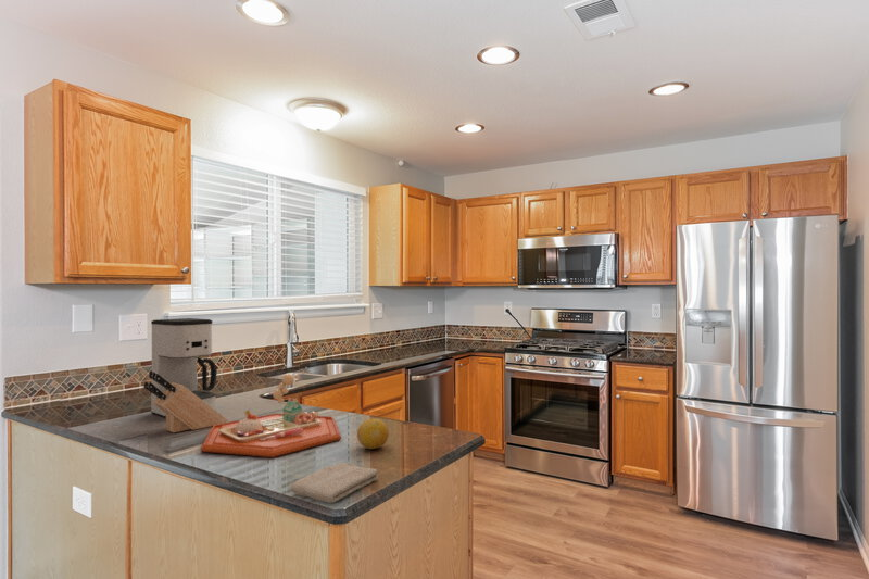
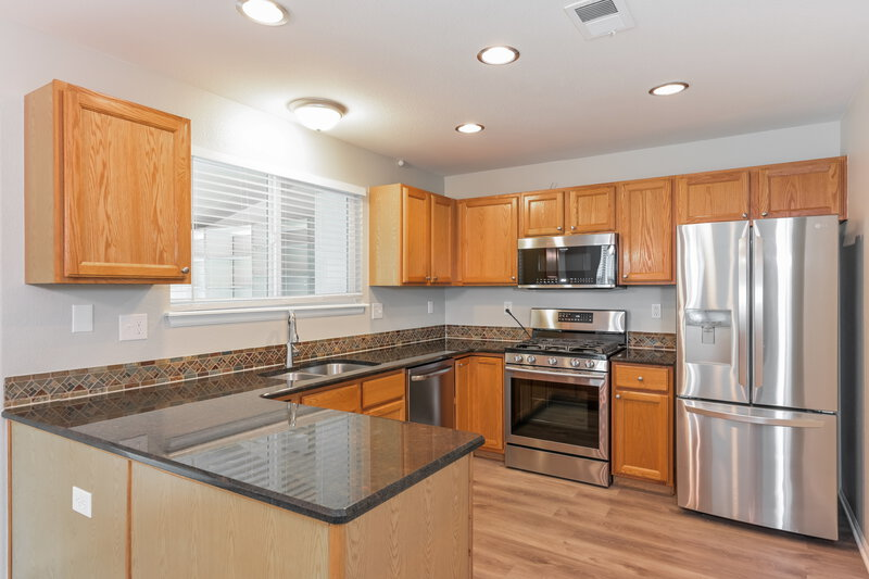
- washcloth (337, 480)
- food tray (278, 402)
- knife block (186, 398)
- fruit (373, 433)
- coffee maker (189, 365)
